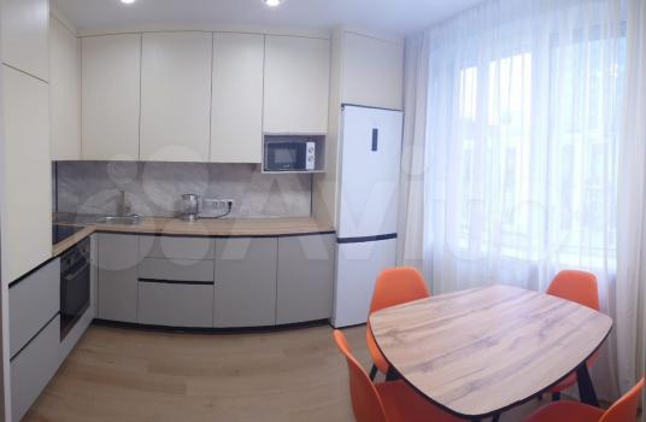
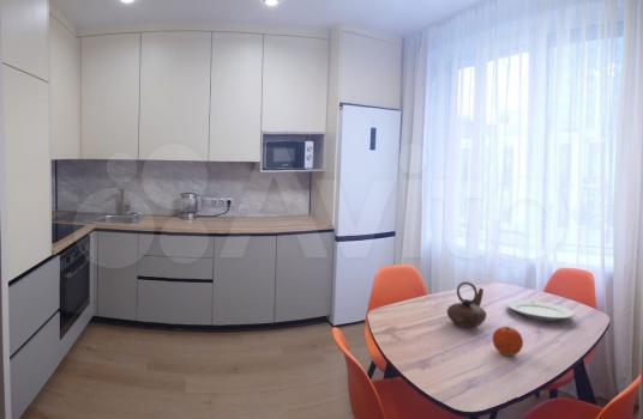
+ chinaware (539, 310)
+ fruit (507, 340)
+ teapot (469, 302)
